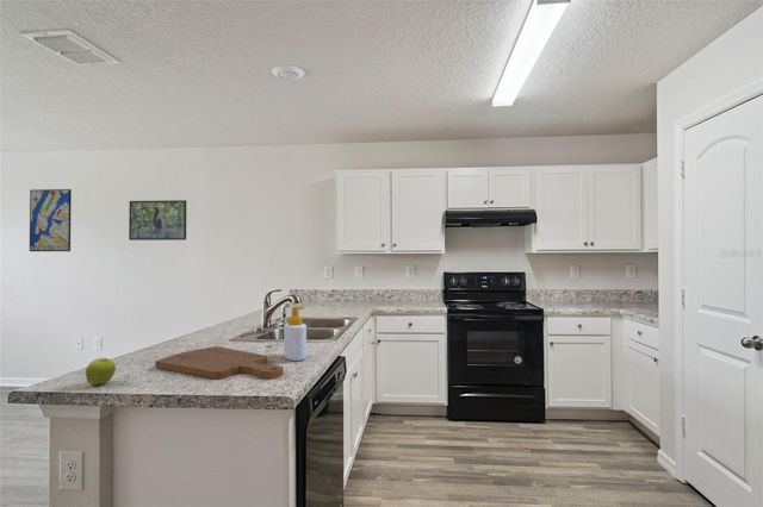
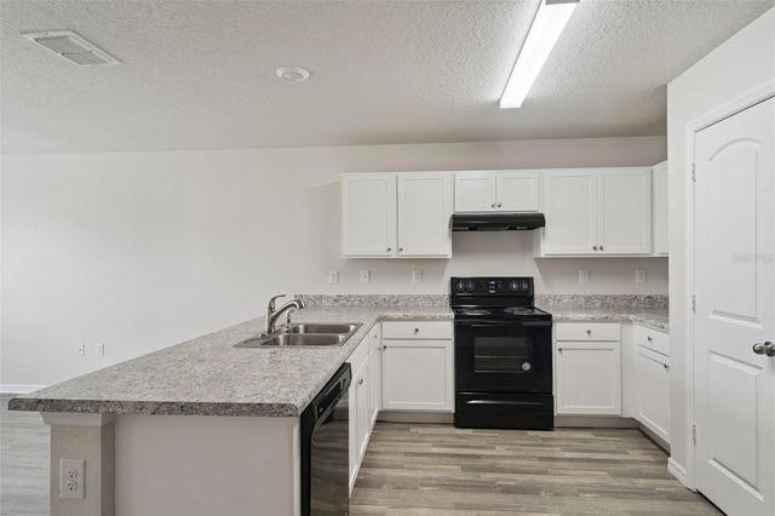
- wall art (50, 220)
- soap bottle (294, 332)
- fruit (100, 371)
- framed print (157, 220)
- cutting board (219, 362)
